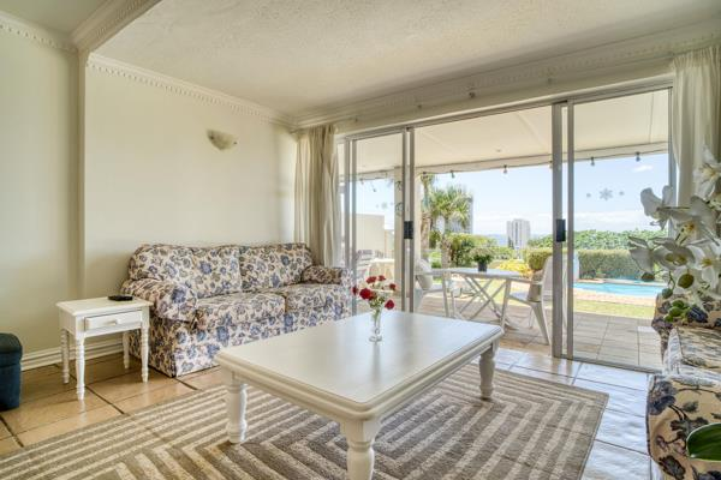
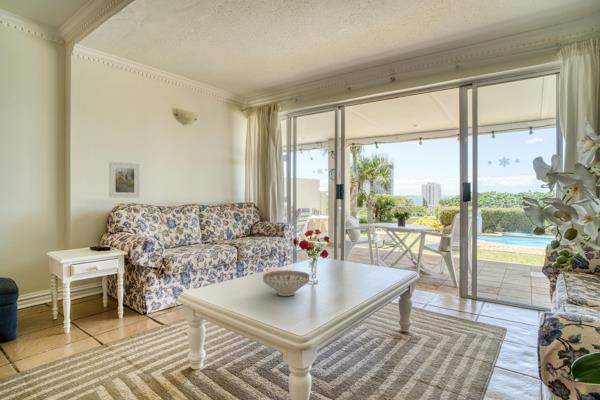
+ decorative bowl (286, 284)
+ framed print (124, 180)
